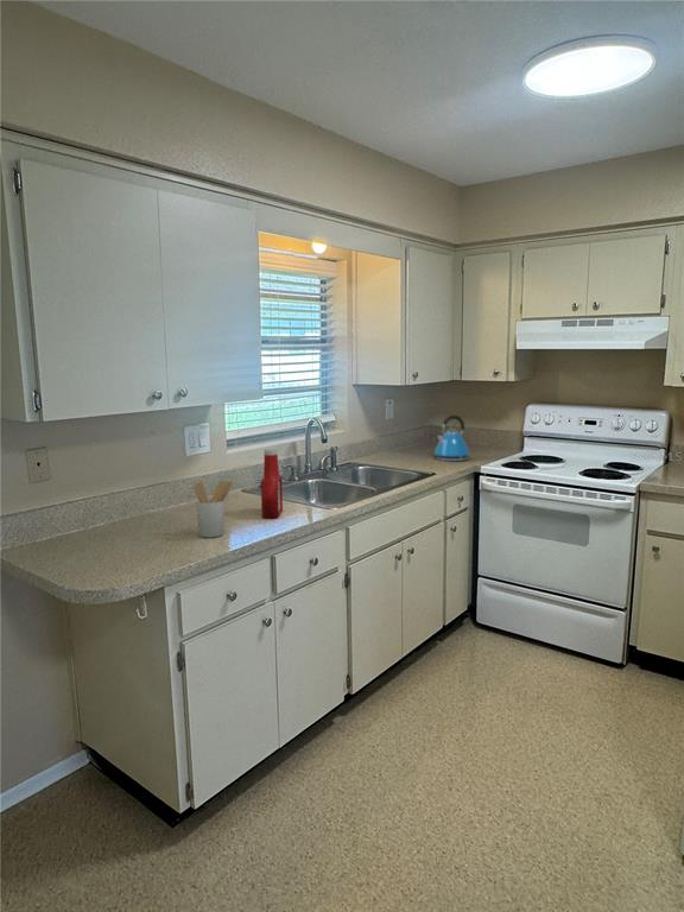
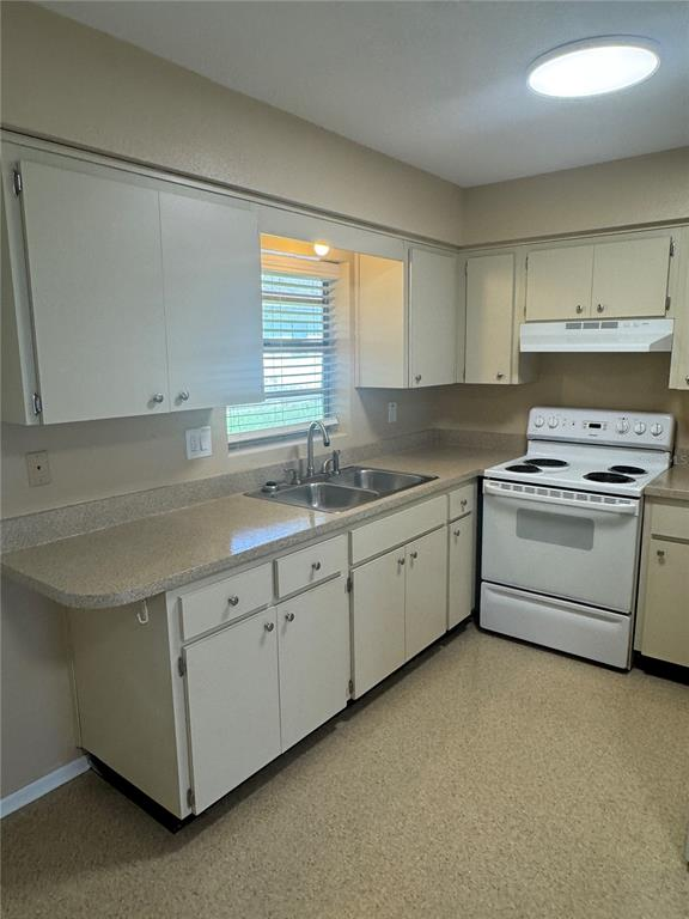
- soap bottle (271, 482)
- utensil holder (215, 507)
- kettle (452, 436)
